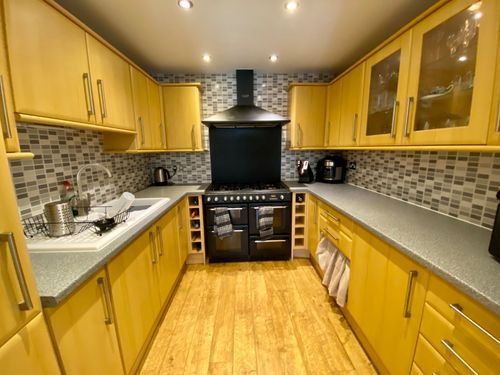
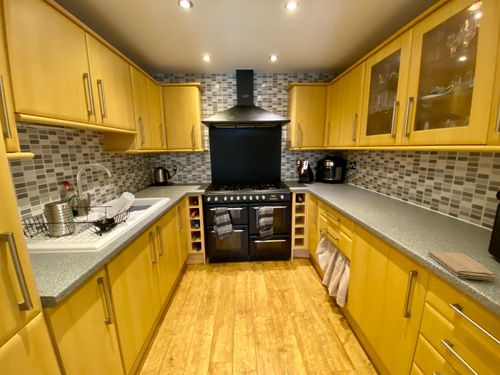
+ washcloth (459, 263)
